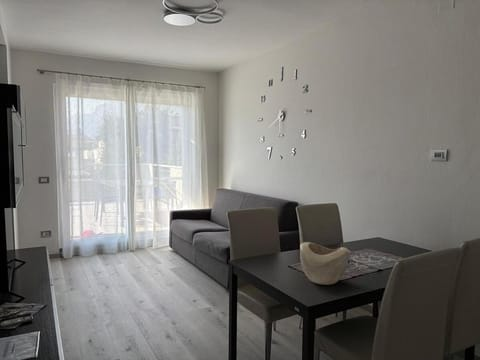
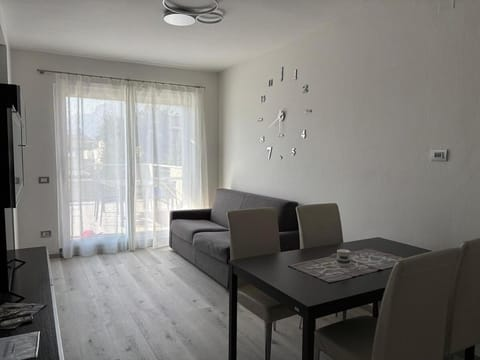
- decorative bowl (323, 263)
